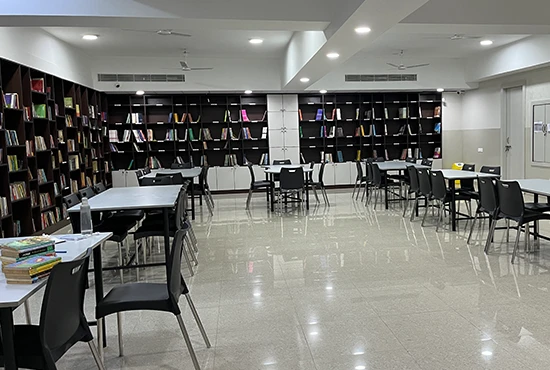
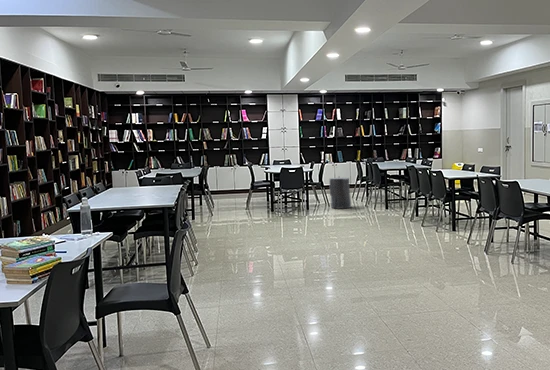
+ trash can (340, 191)
